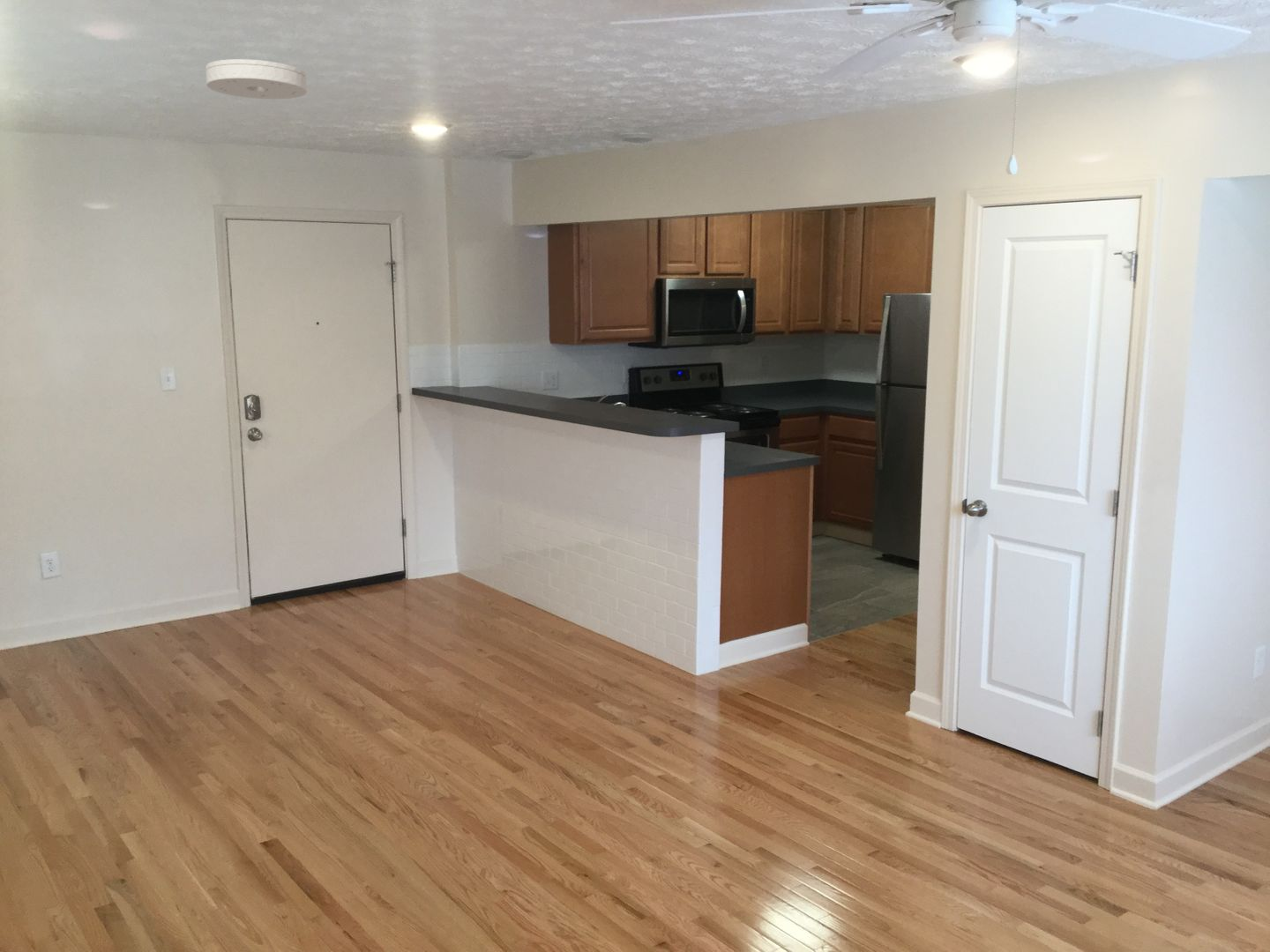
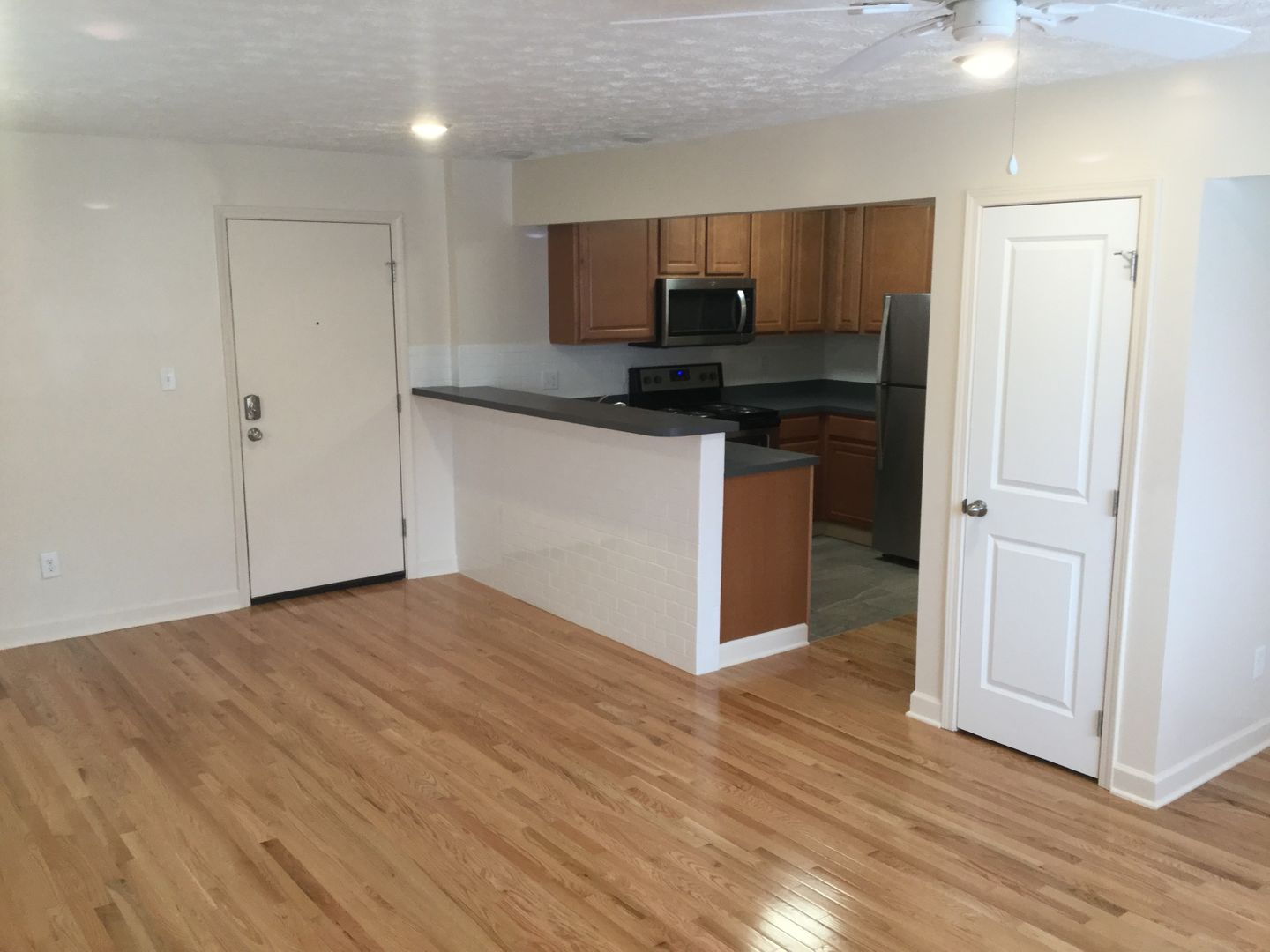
- smoke detector (257, 79)
